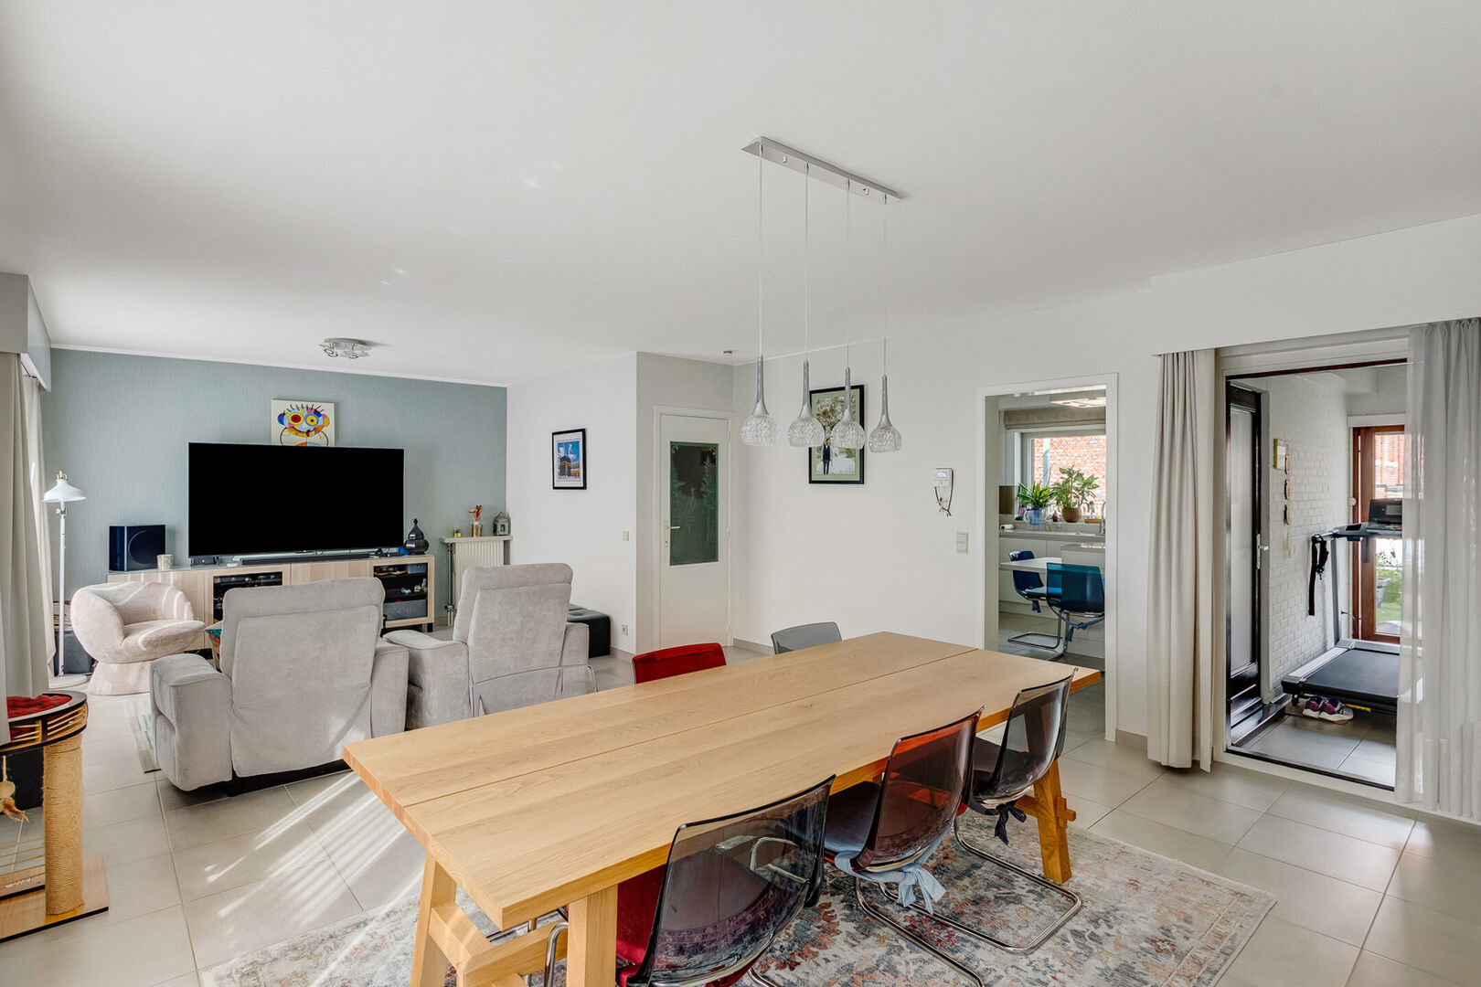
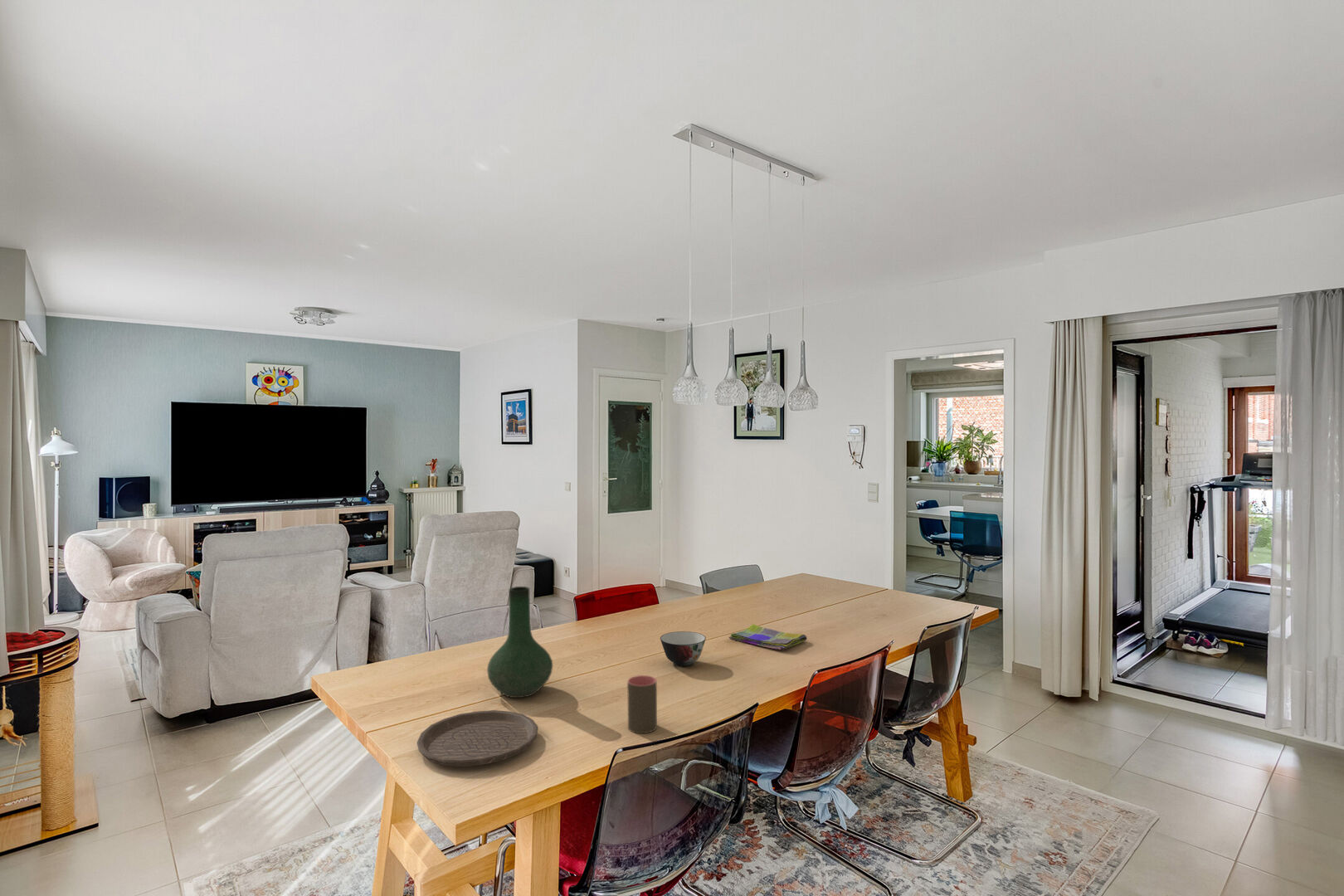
+ dish towel (768, 636)
+ soup bowl (683, 650)
+ cup (642, 704)
+ vase (519, 640)
+ plate (479, 738)
